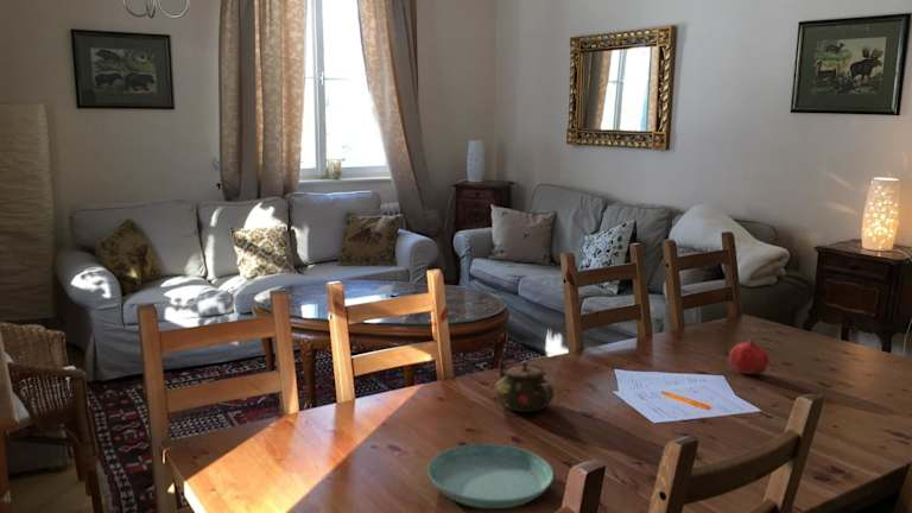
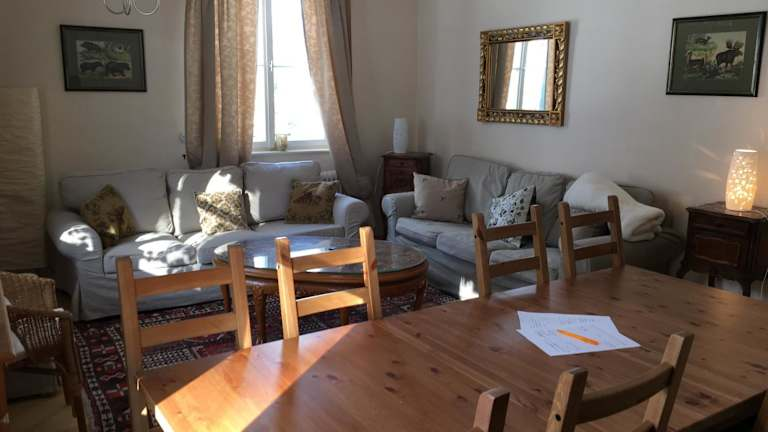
- teapot (524, 382)
- fruit (748, 355)
- saucer (489, 476)
